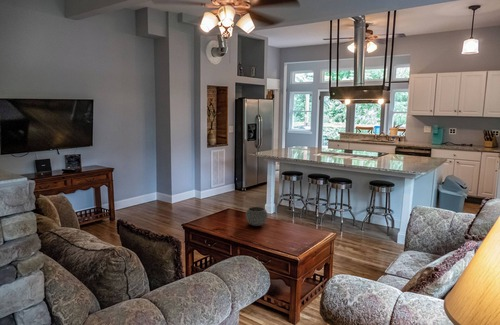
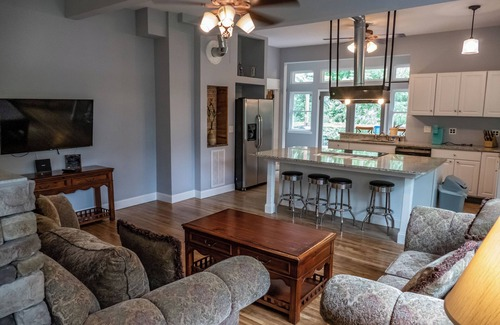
- bowl (256, 216)
